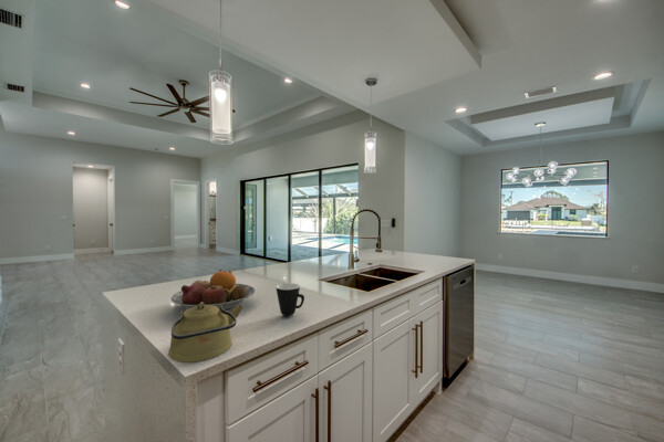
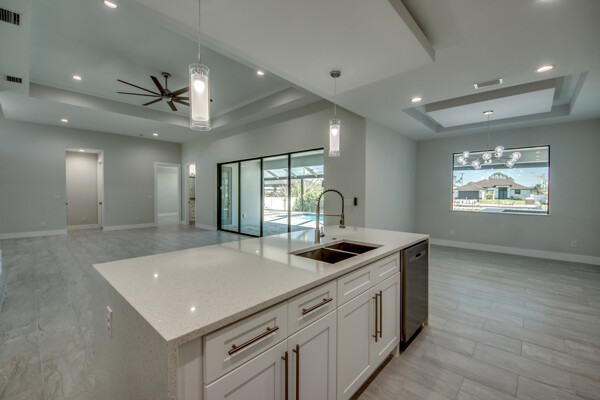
- fruit bowl (215, 290)
- mug (290, 301)
- kettle (208, 323)
